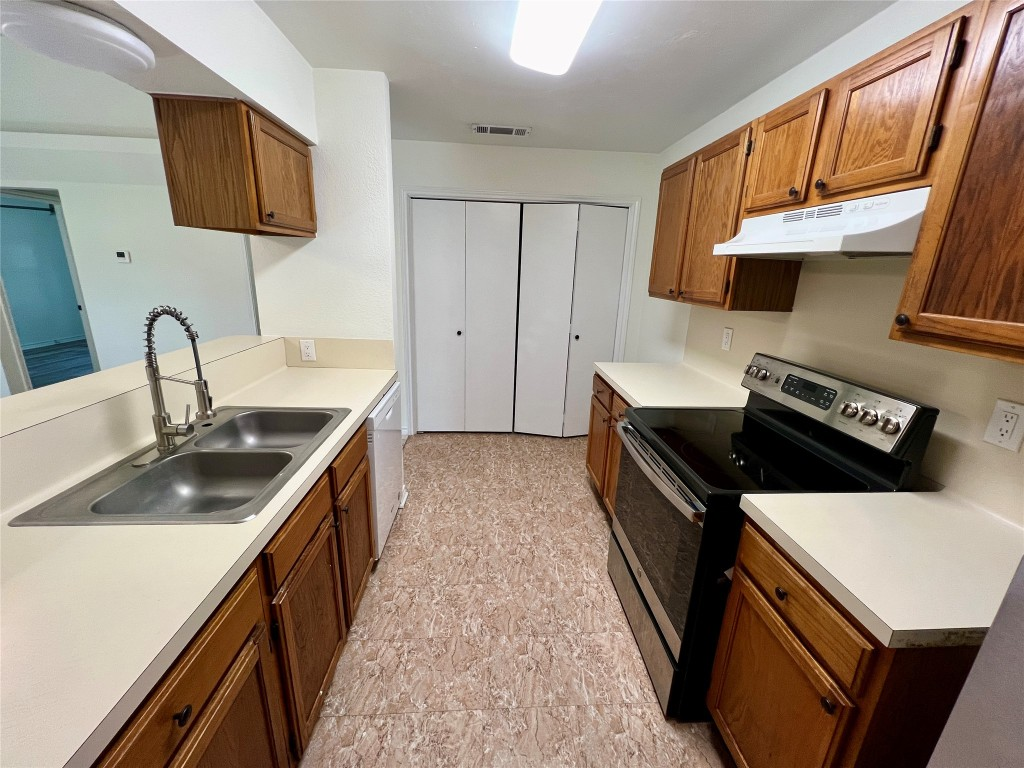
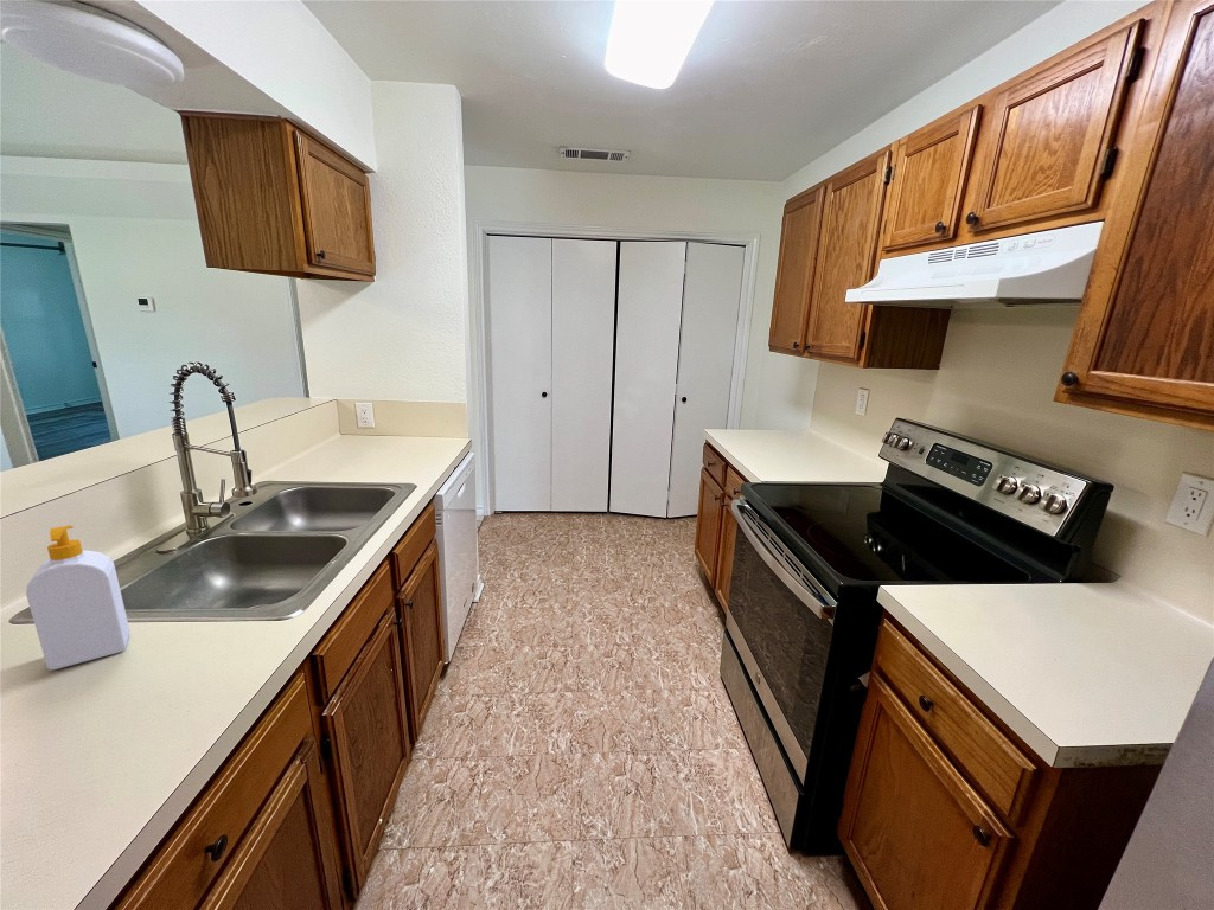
+ soap bottle (75, 591)
